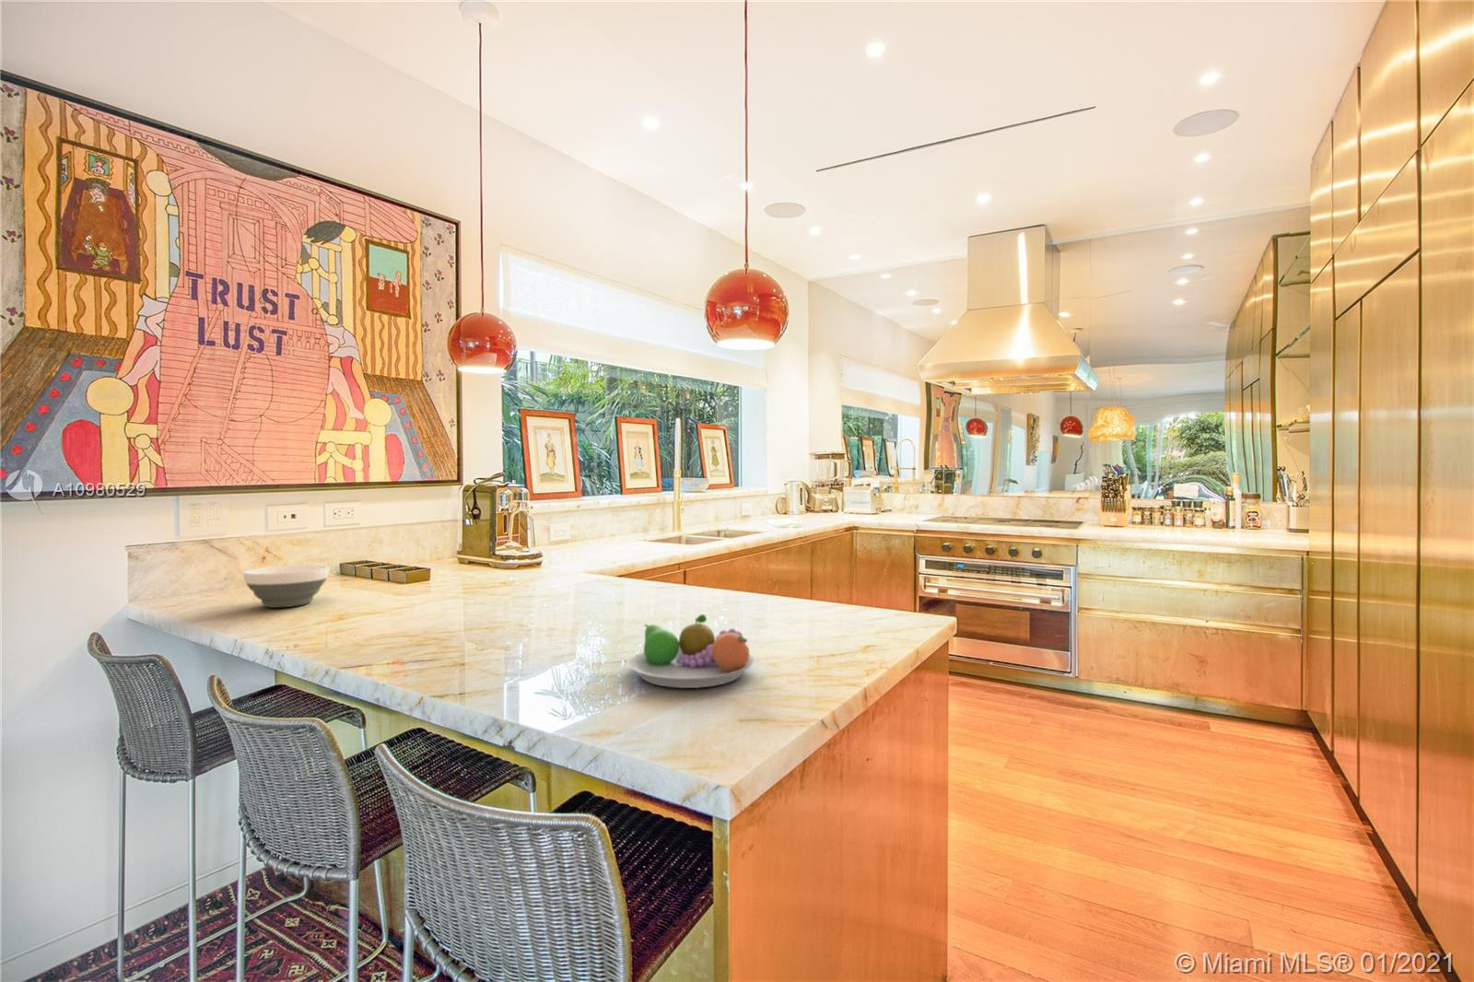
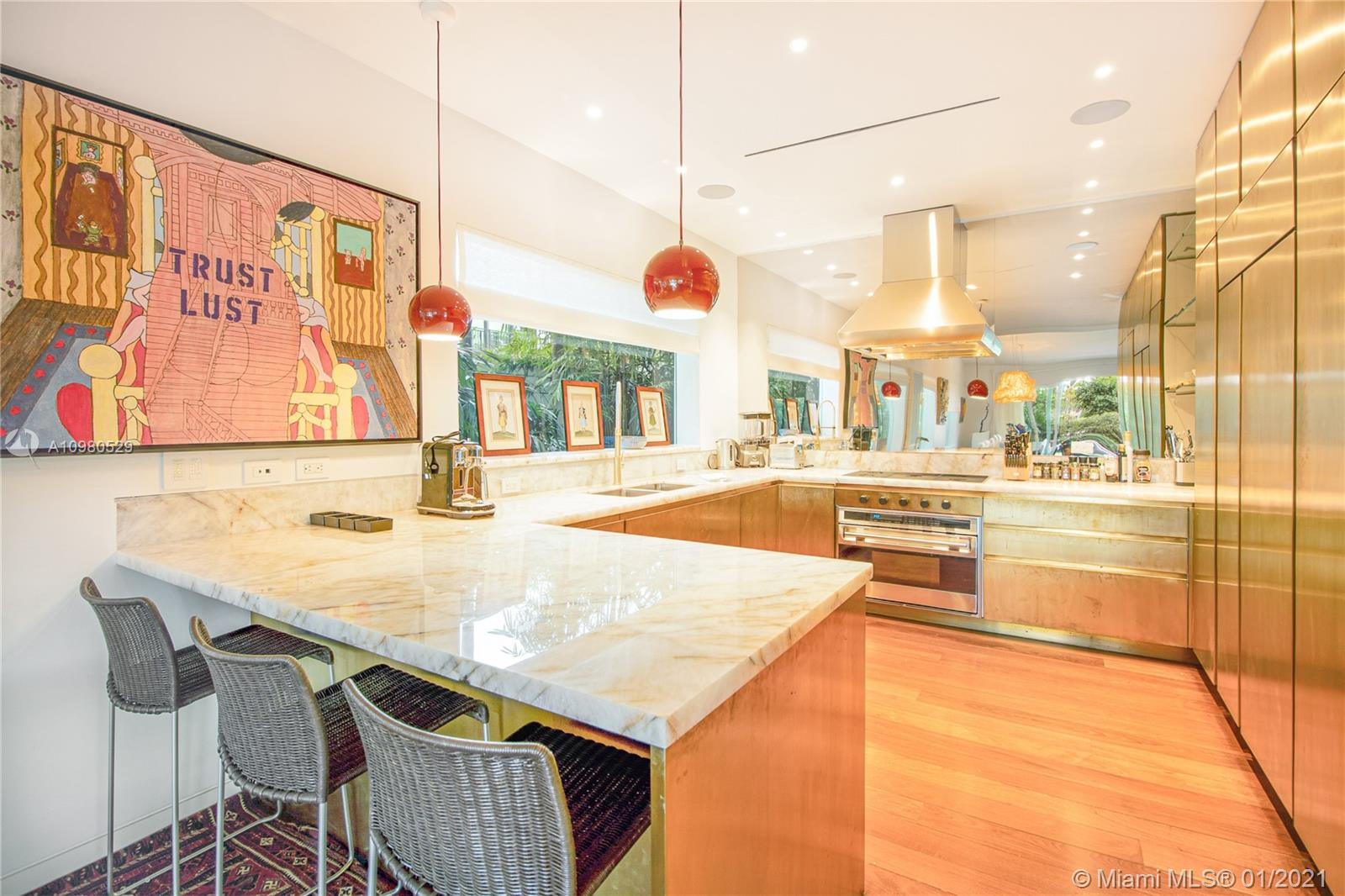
- fruit bowl (689, 647)
- bowl (287, 586)
